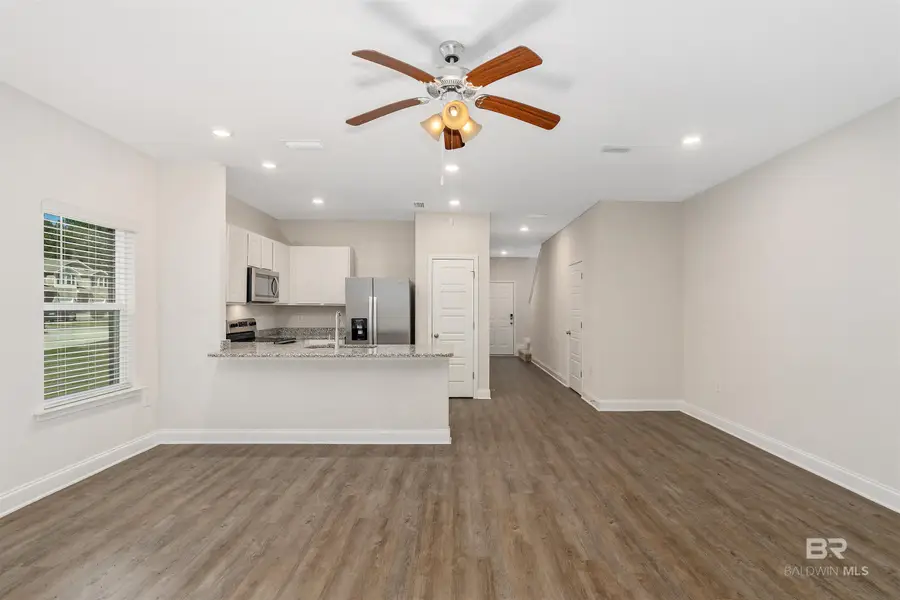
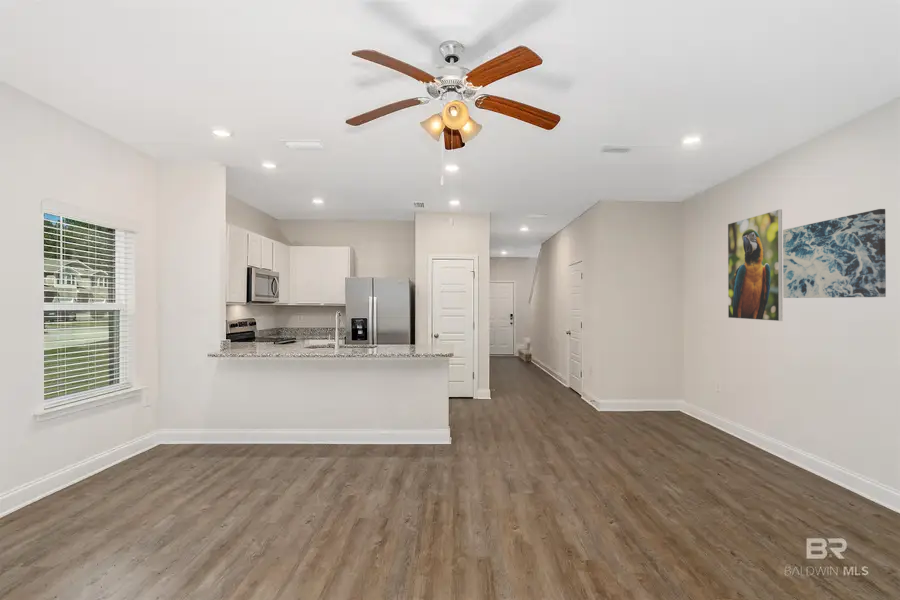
+ wall art (828, 259)
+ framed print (752, 268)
